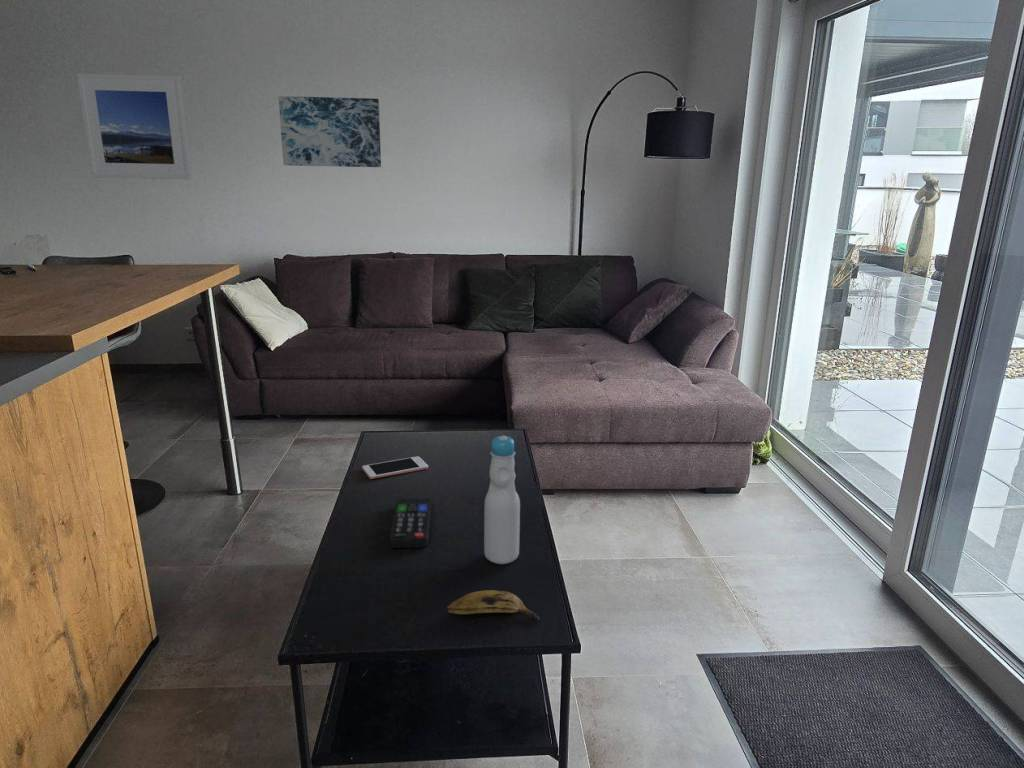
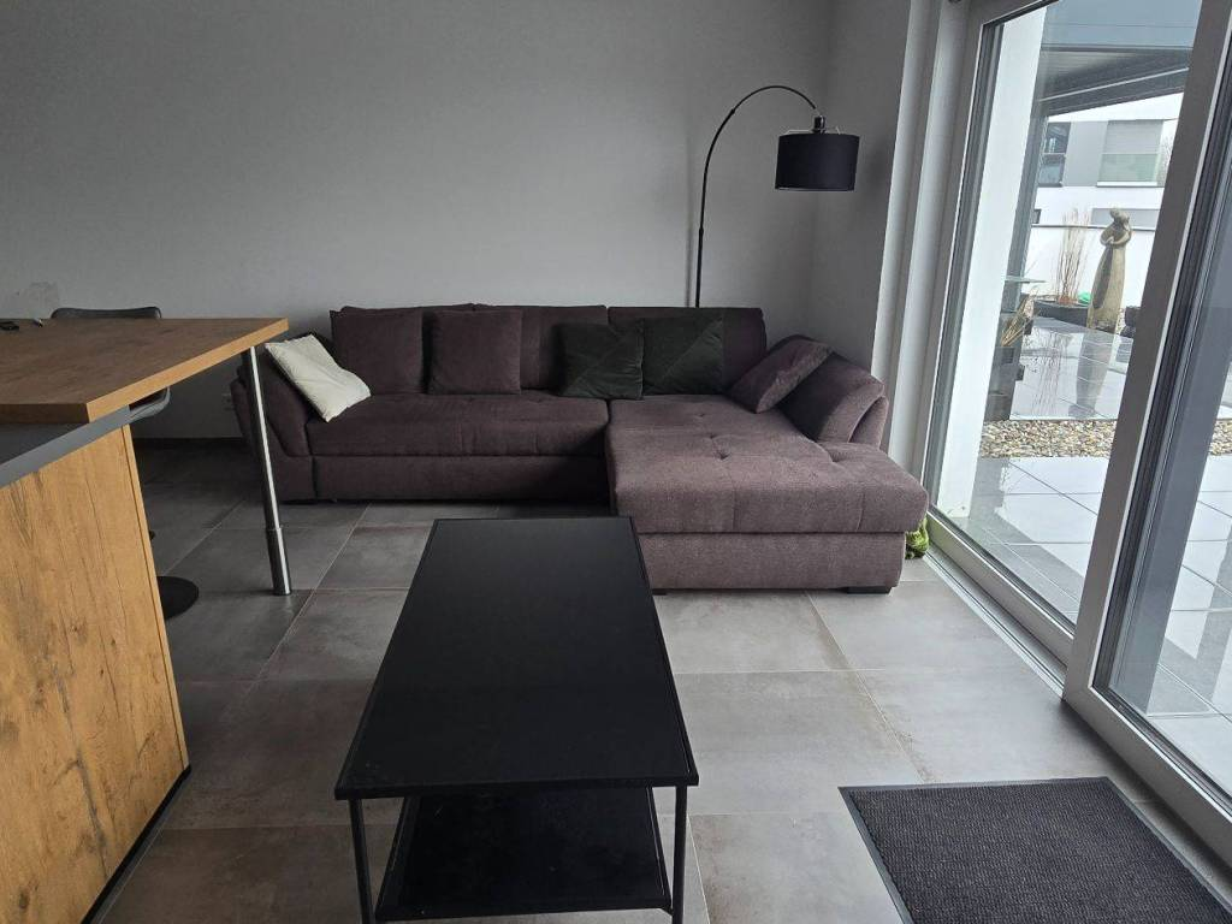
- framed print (135, 127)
- bottle (502, 498)
- remote control (411, 520)
- wall art (331, 132)
- banana (493, 604)
- cell phone (395, 467)
